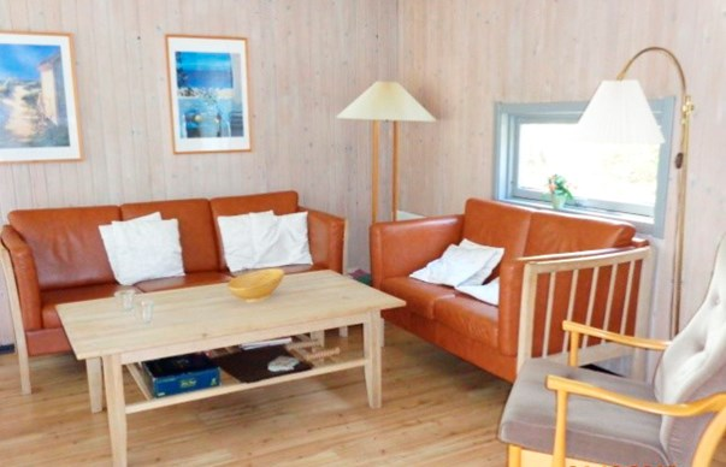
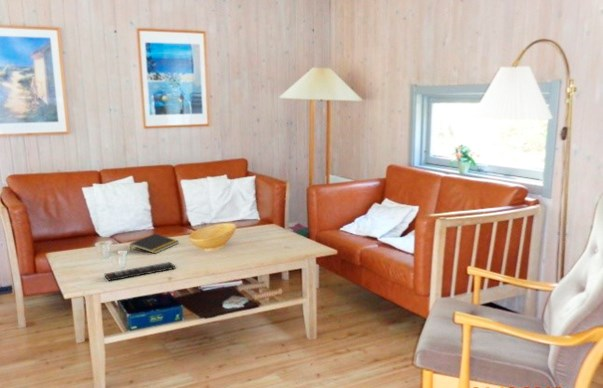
+ notepad (155, 243)
+ remote control (140, 270)
